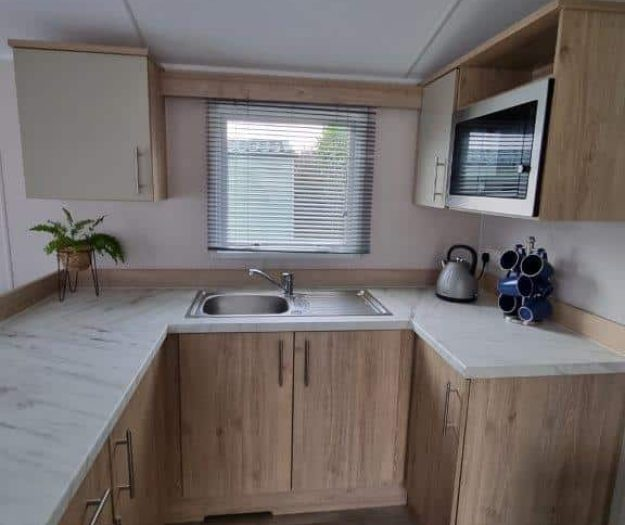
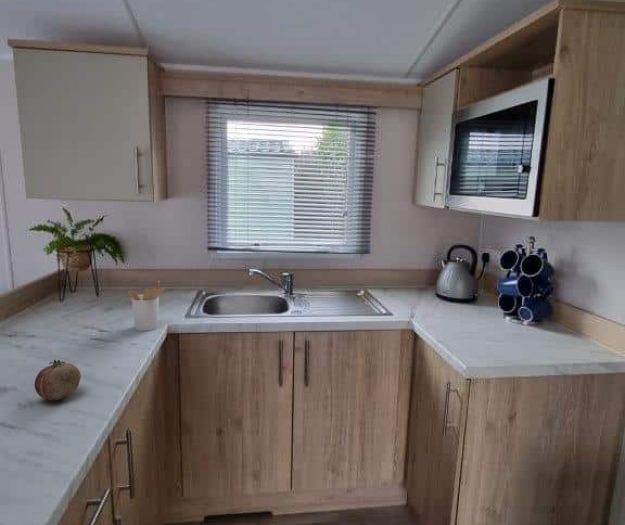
+ fruit (58, 379)
+ utensil holder (148, 306)
